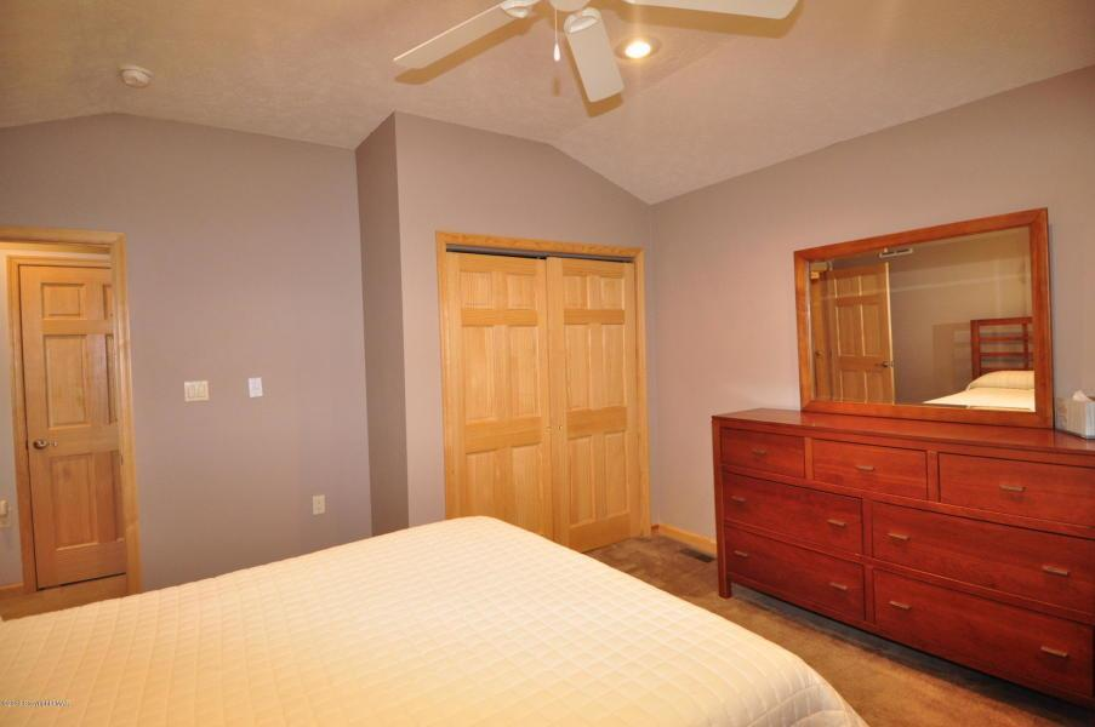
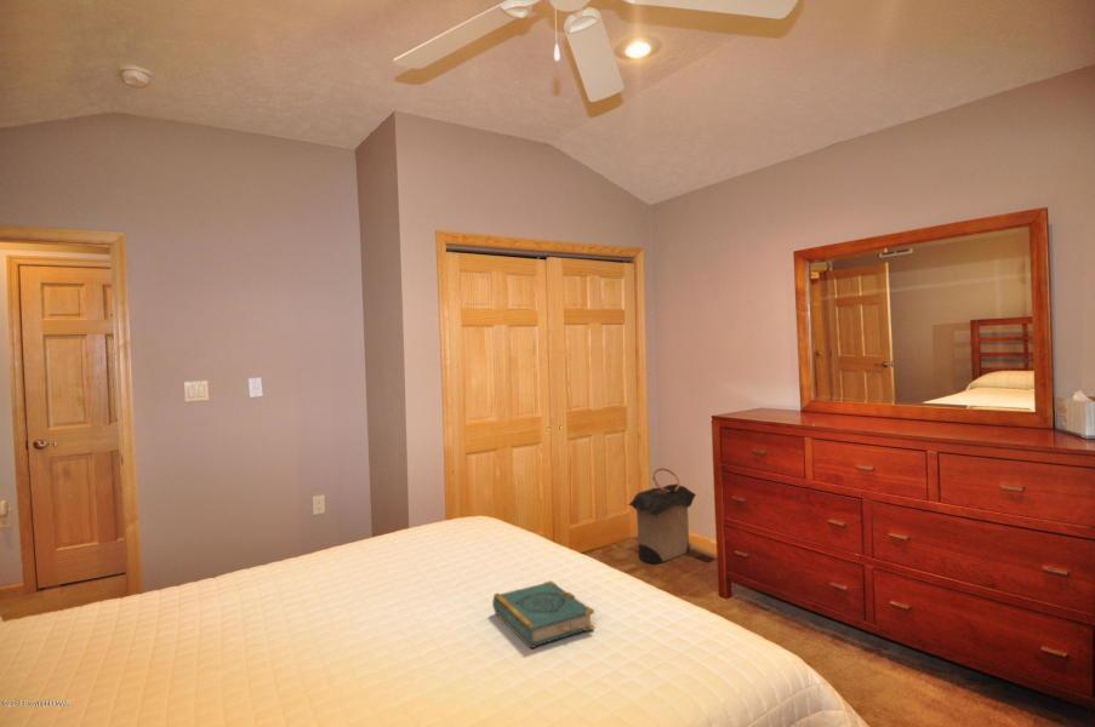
+ book (542, 612)
+ laundry hamper (662, 513)
